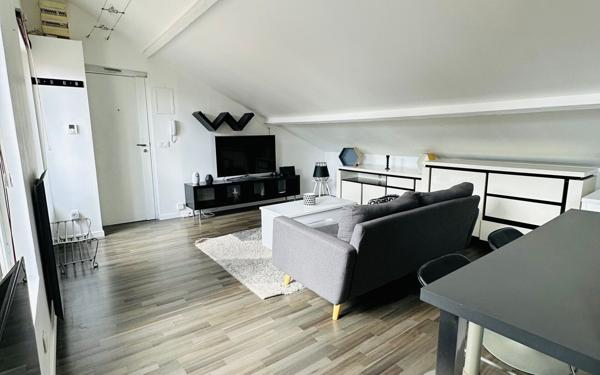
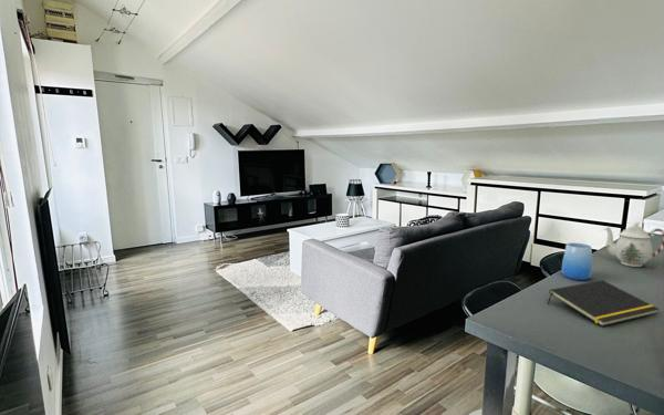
+ notepad (602, 300)
+ teapot (632, 242)
+ cup (577, 261)
